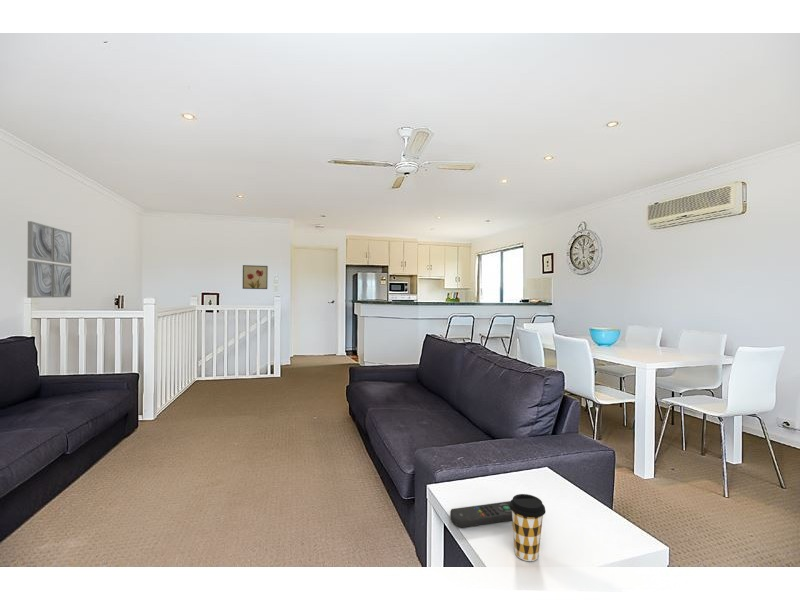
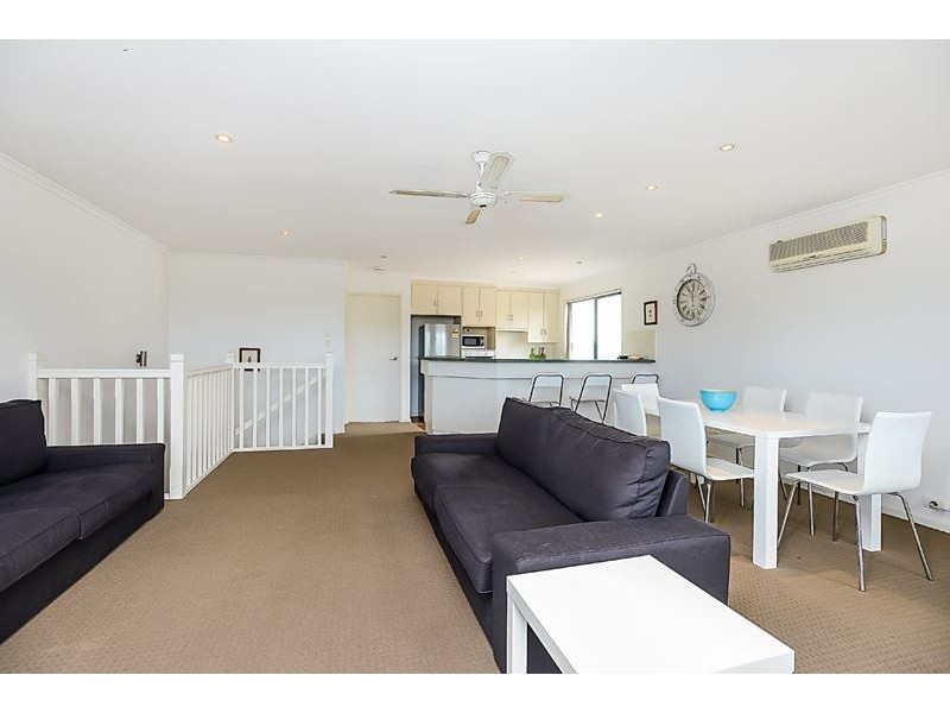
- wall art (255, 277)
- coffee cup (526, 527)
- remote control (492, 512)
- wall art (51, 261)
